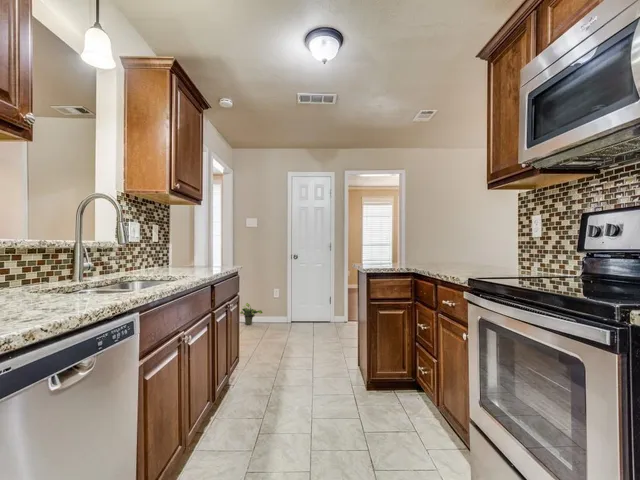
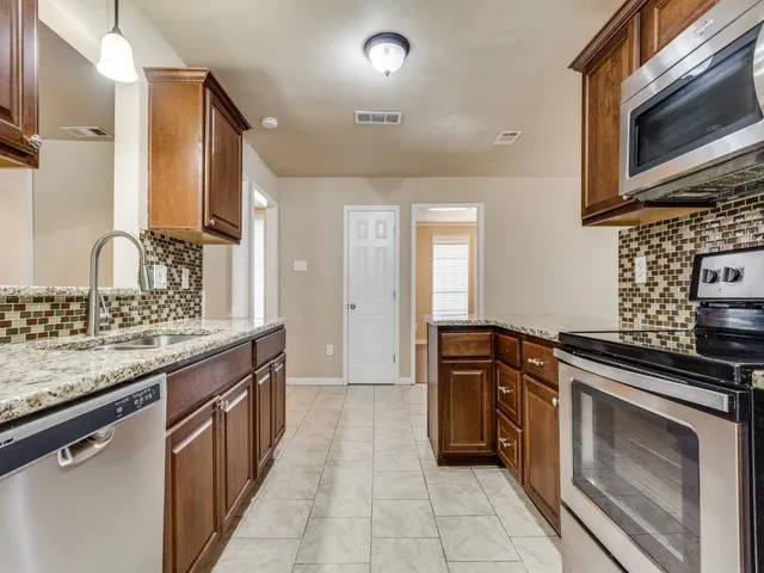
- potted plant (250, 313)
